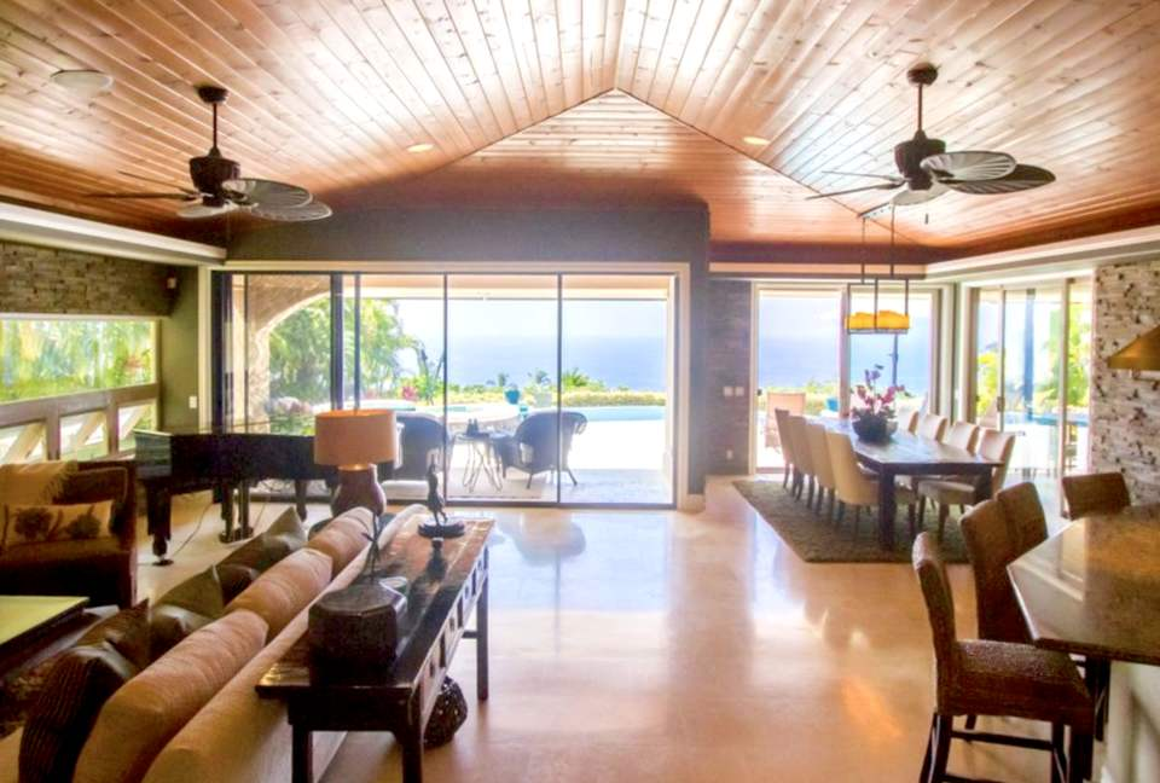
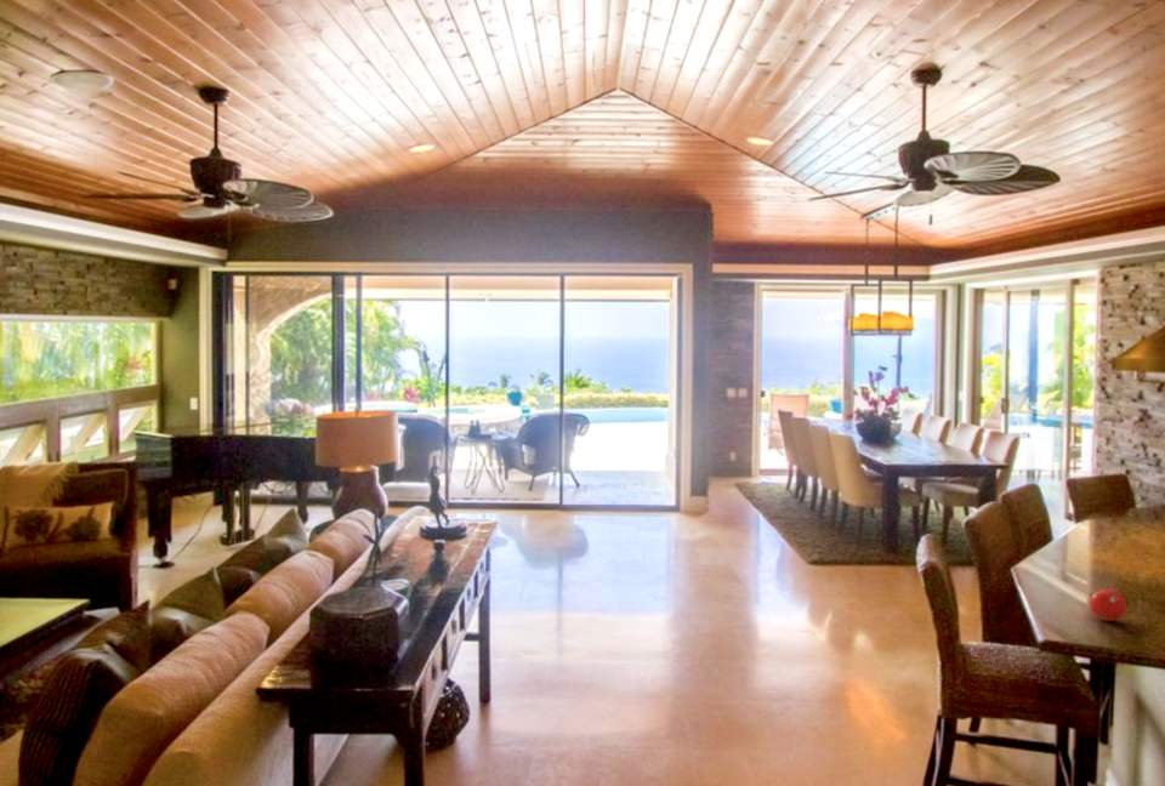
+ fruit (1107, 602)
